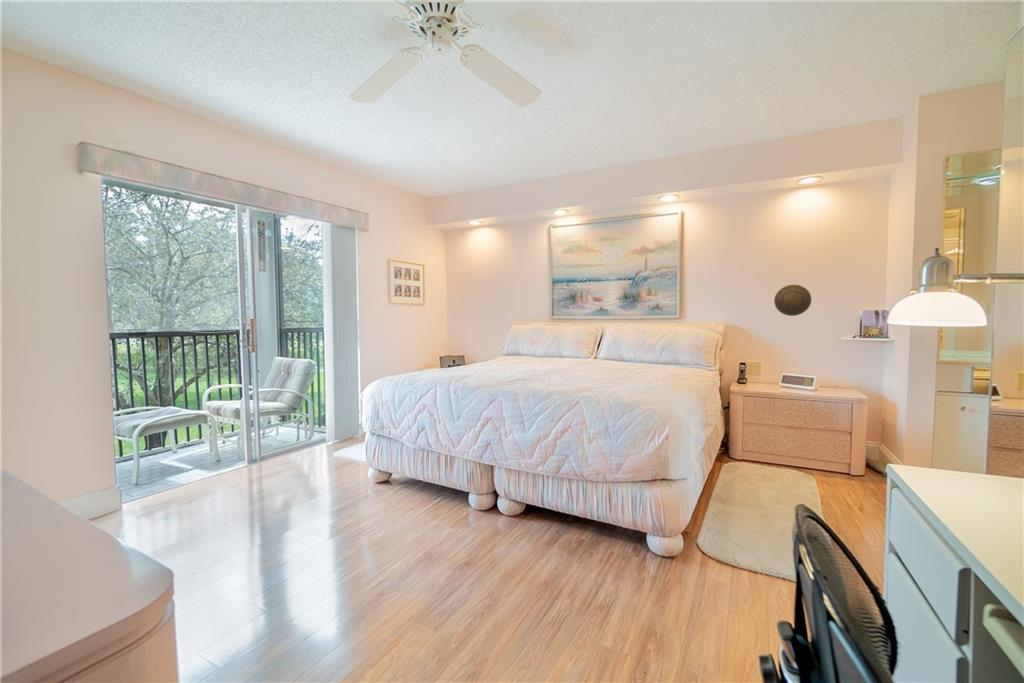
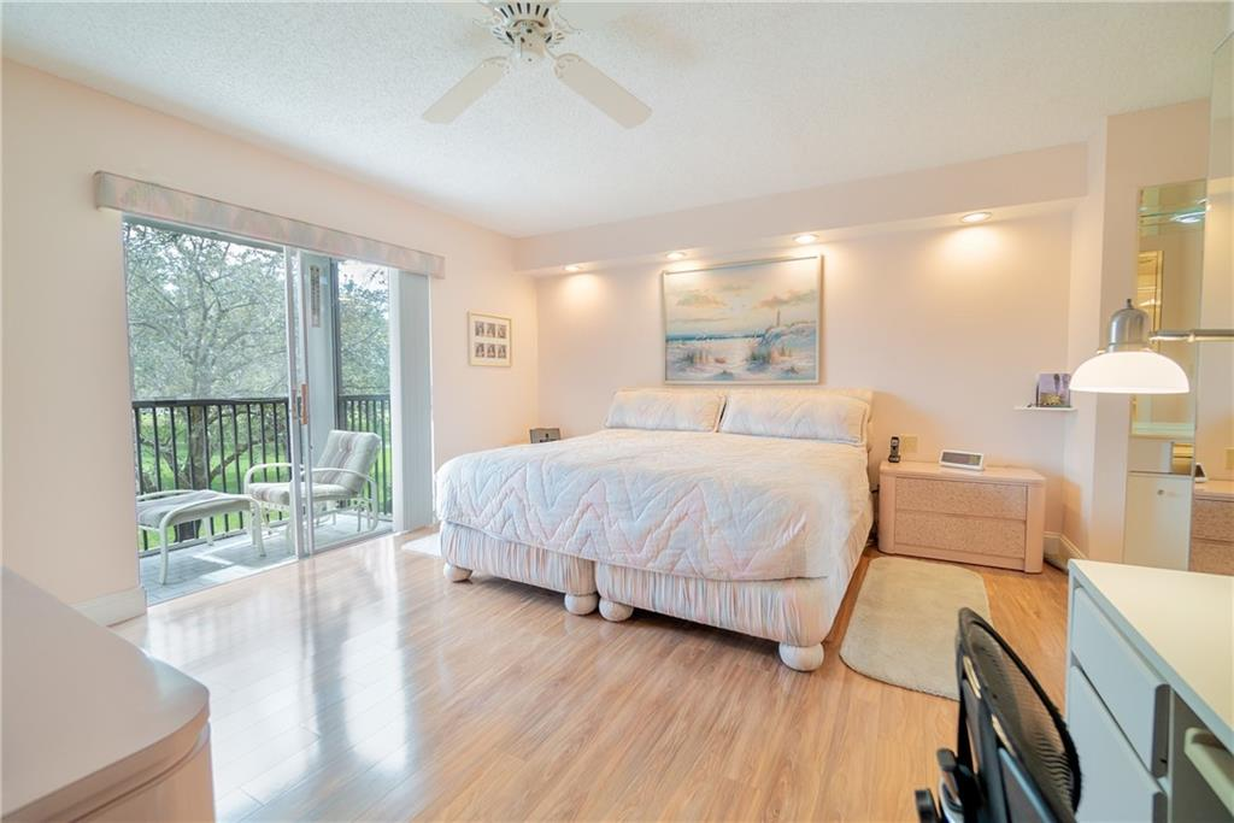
- decorative plate (792, 300)
